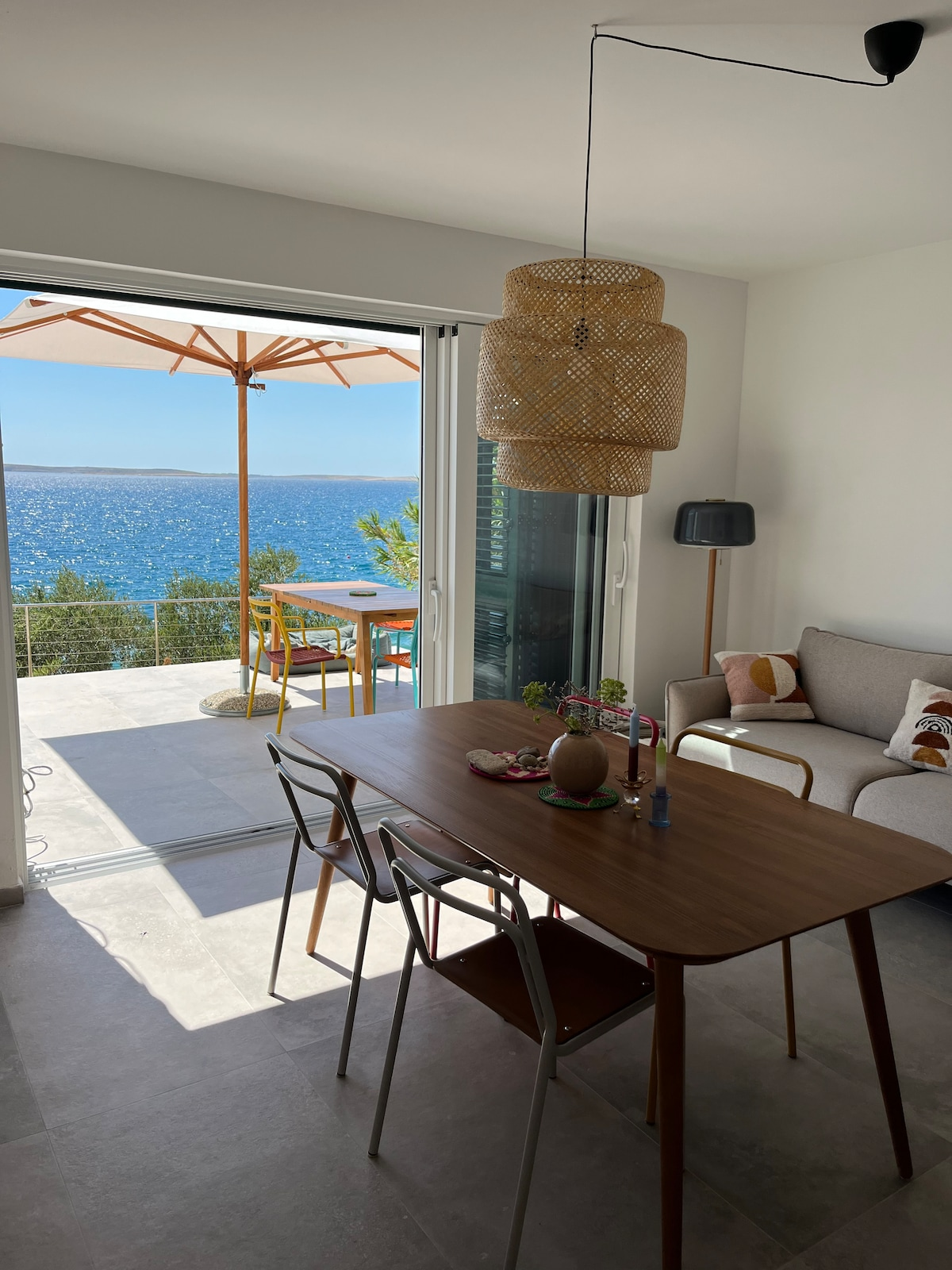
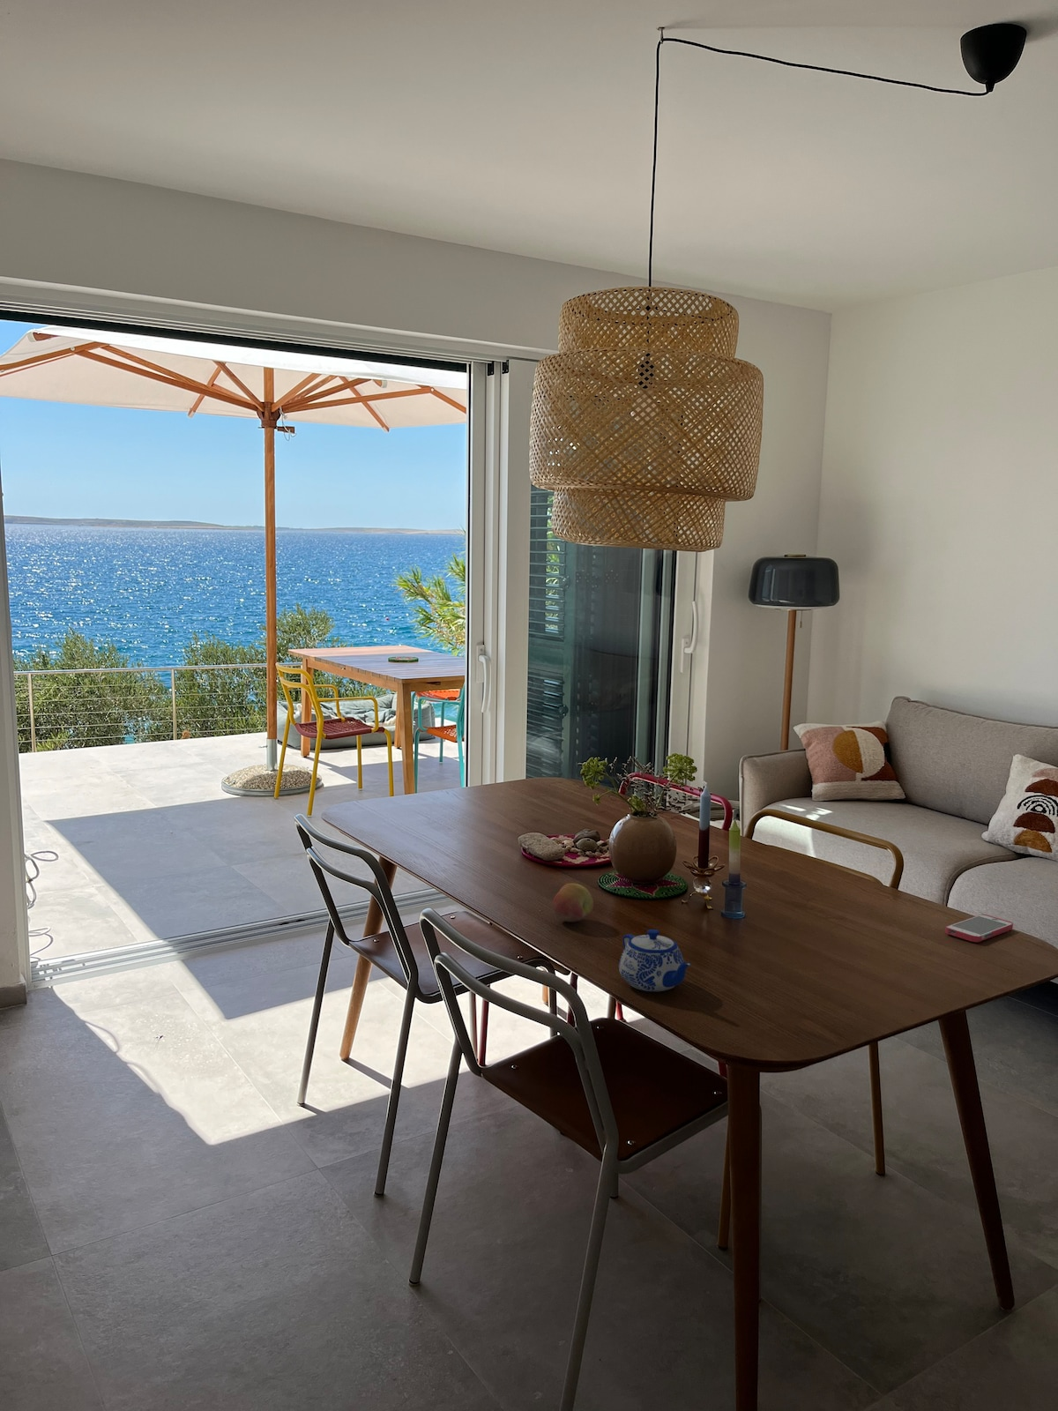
+ smartphone (979, 928)
+ fruit (572, 901)
+ teapot (655, 959)
